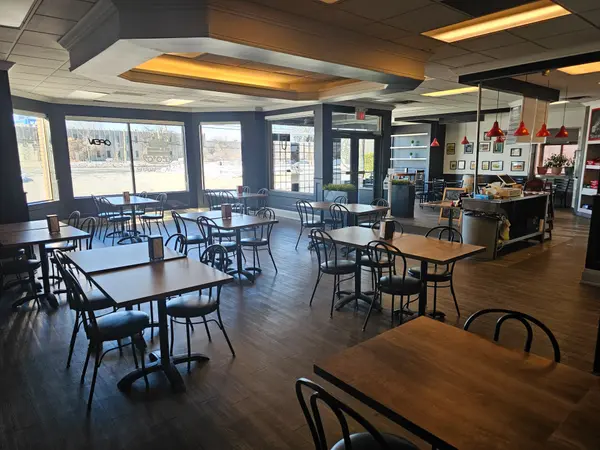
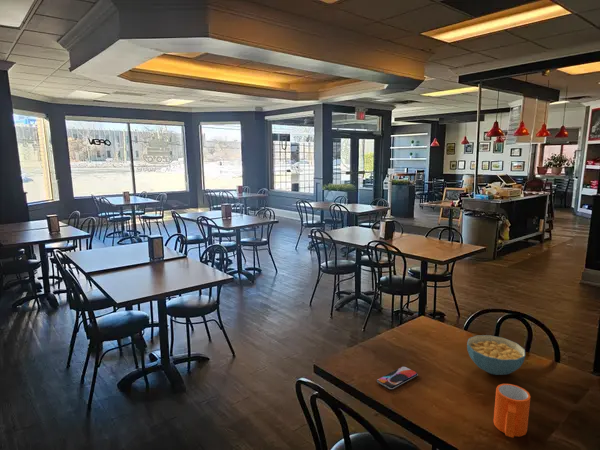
+ cereal bowl (494, 358)
+ smartphone (397, 377)
+ mug (514, 412)
